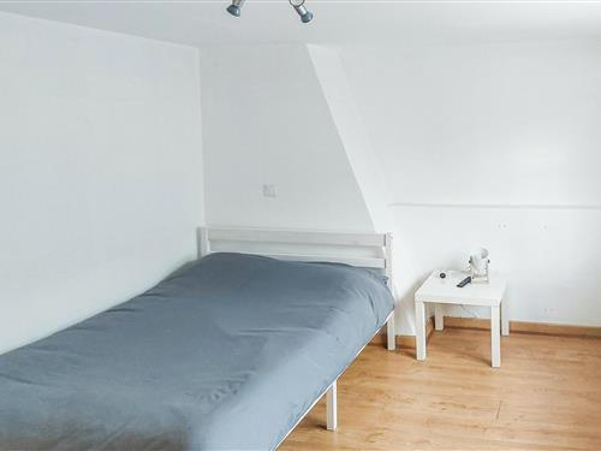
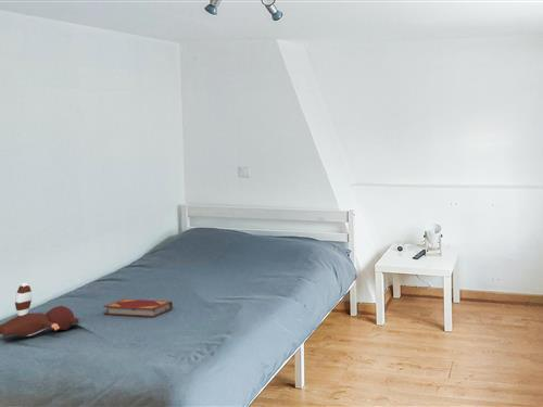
+ hardback book (138, 307)
+ toy figure (36, 313)
